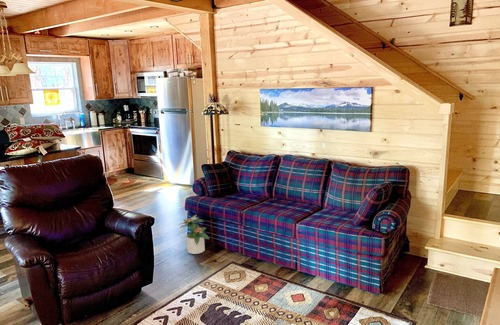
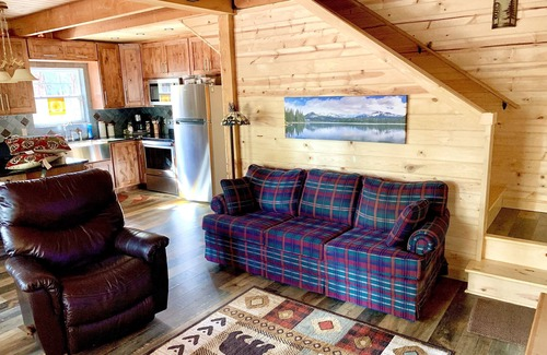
- potted plant (192, 234)
